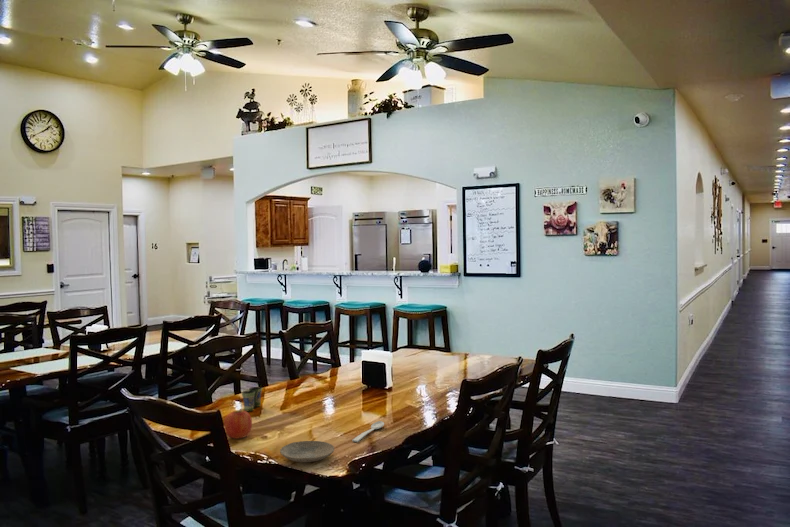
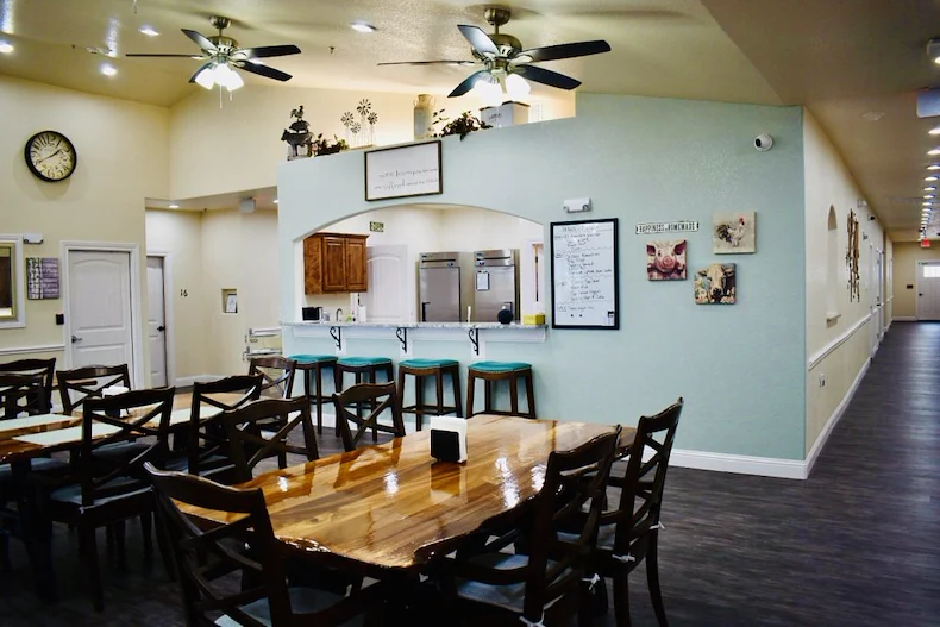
- cup (252, 399)
- spoon (369, 430)
- plate (307, 453)
- fruit (238, 422)
